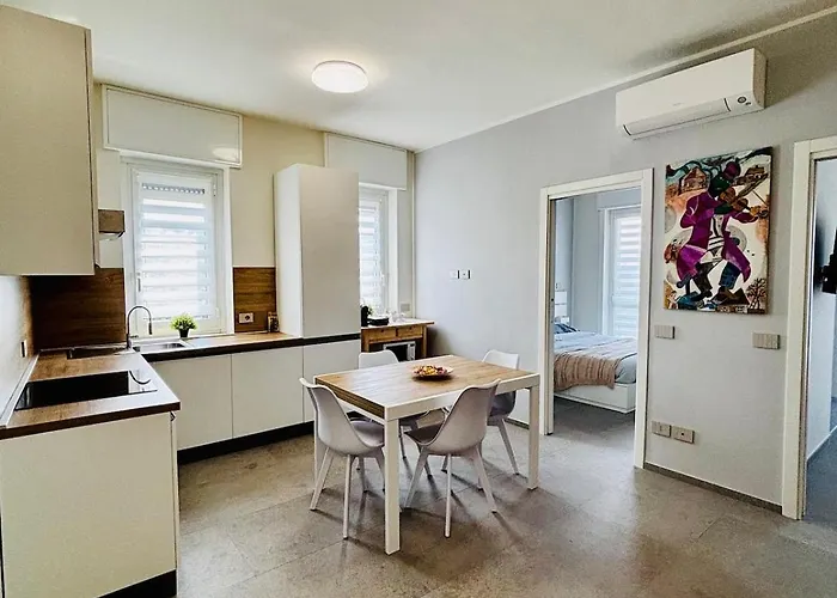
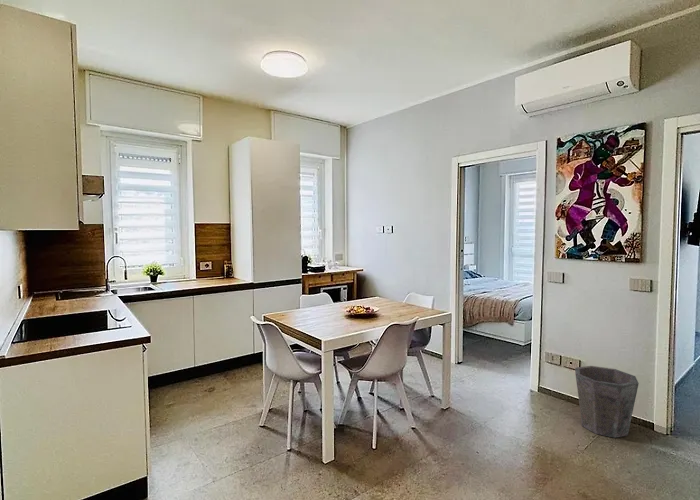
+ waste bin (604, 401)
